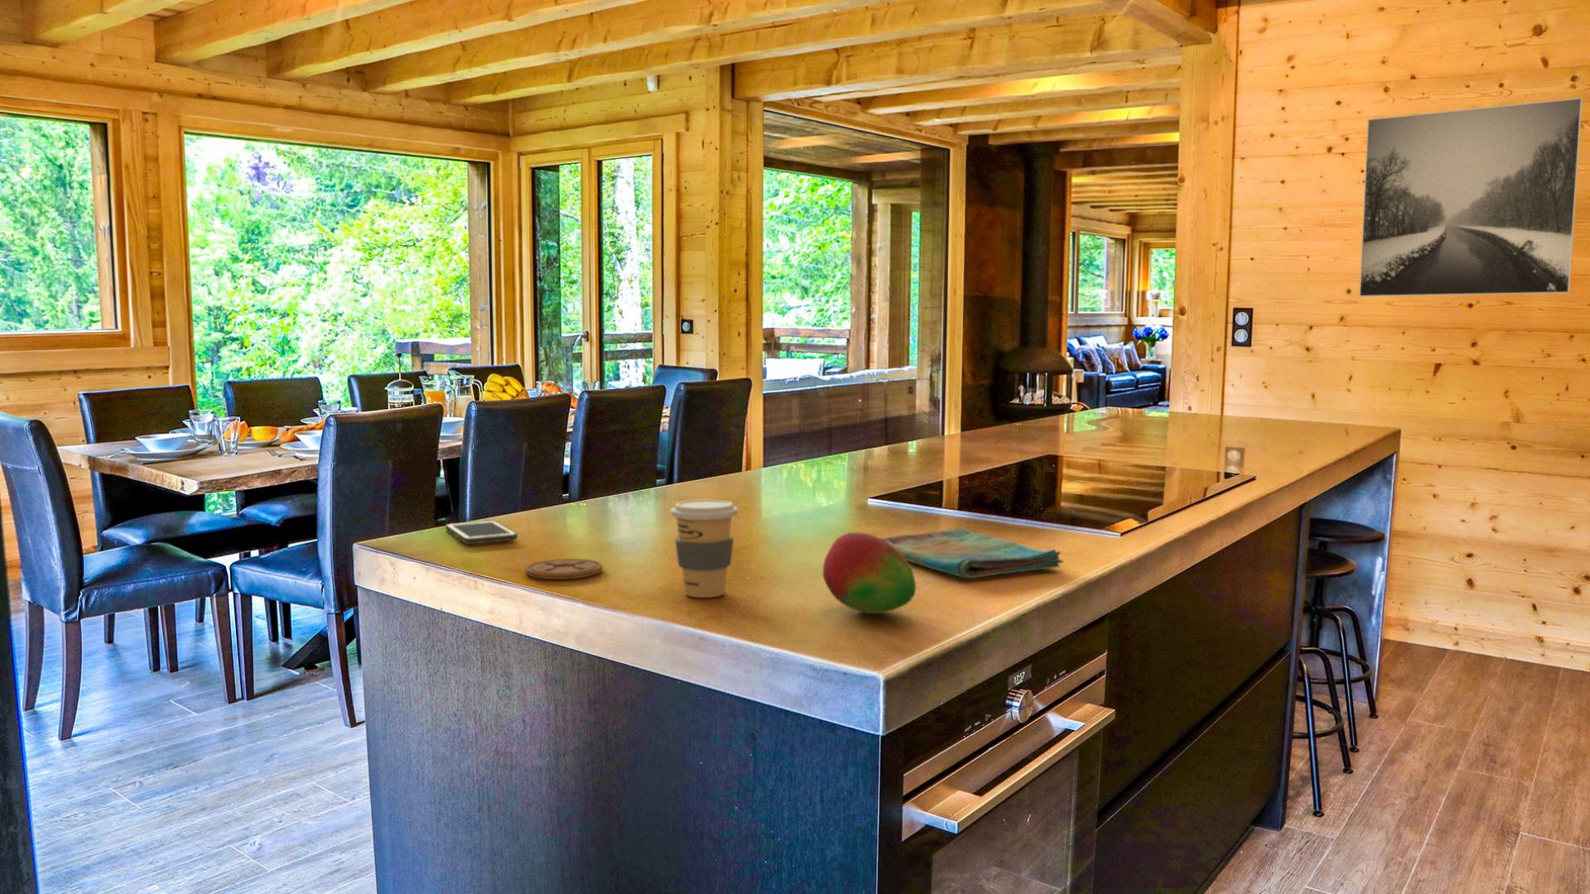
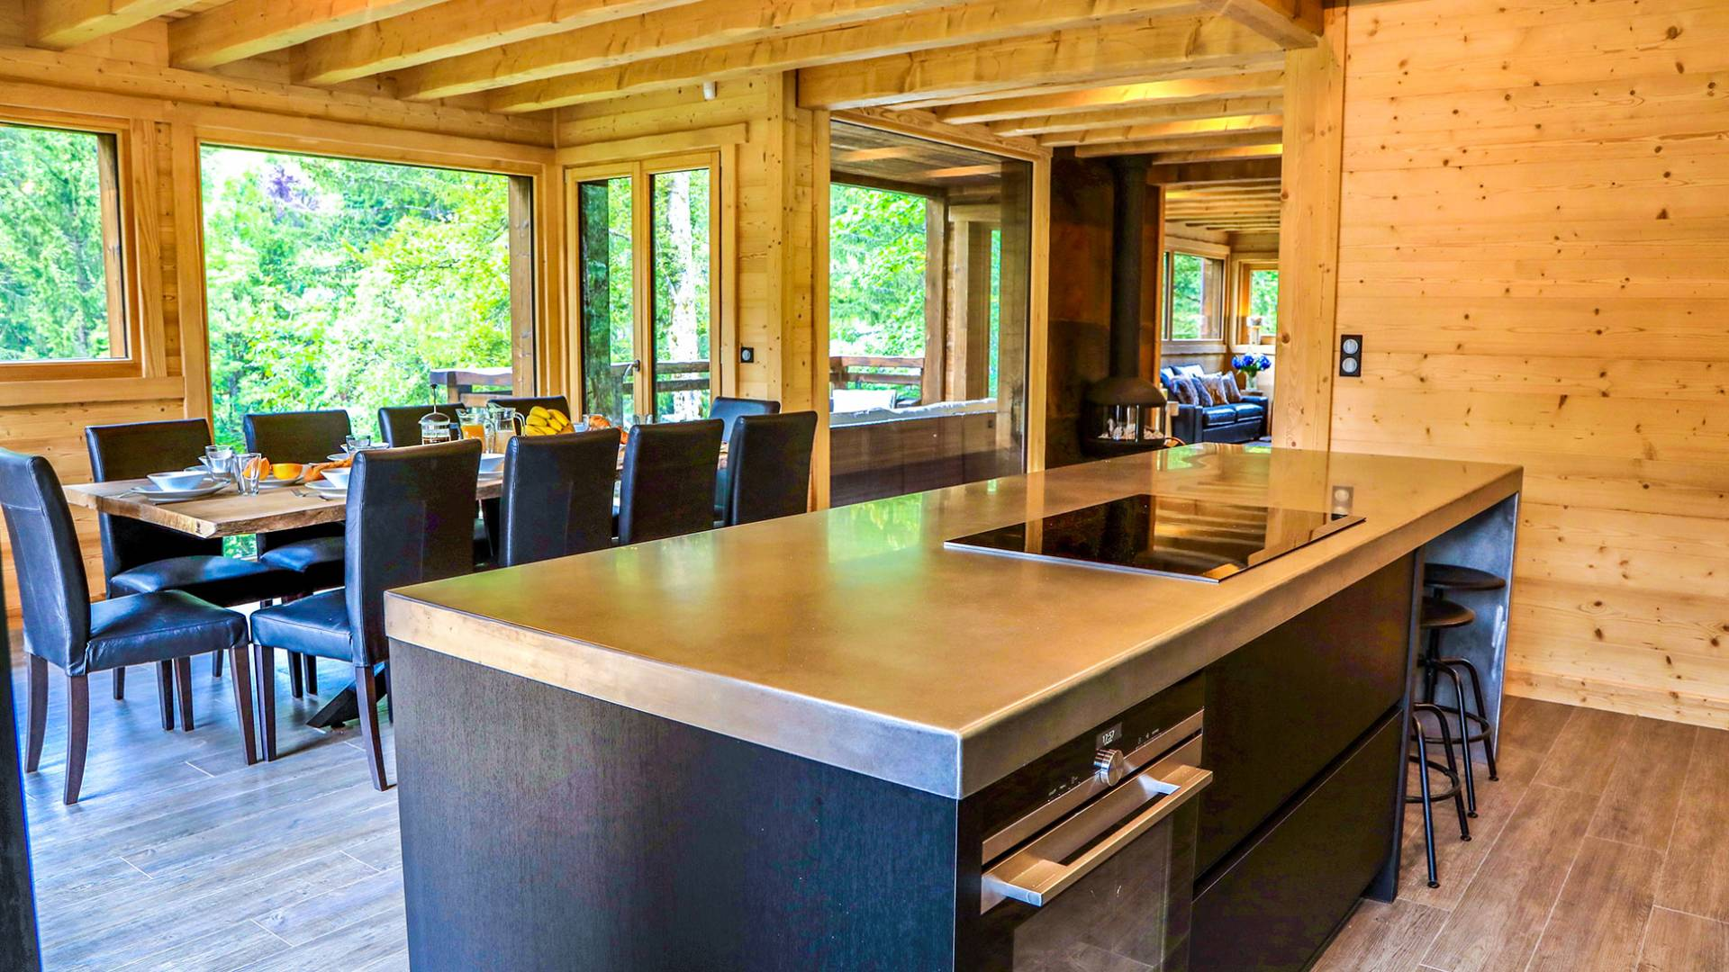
- coaster (563, 568)
- cell phone (480, 532)
- dish towel (961, 550)
- fruit (870, 574)
- coffee cup (704, 548)
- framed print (1464, 203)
